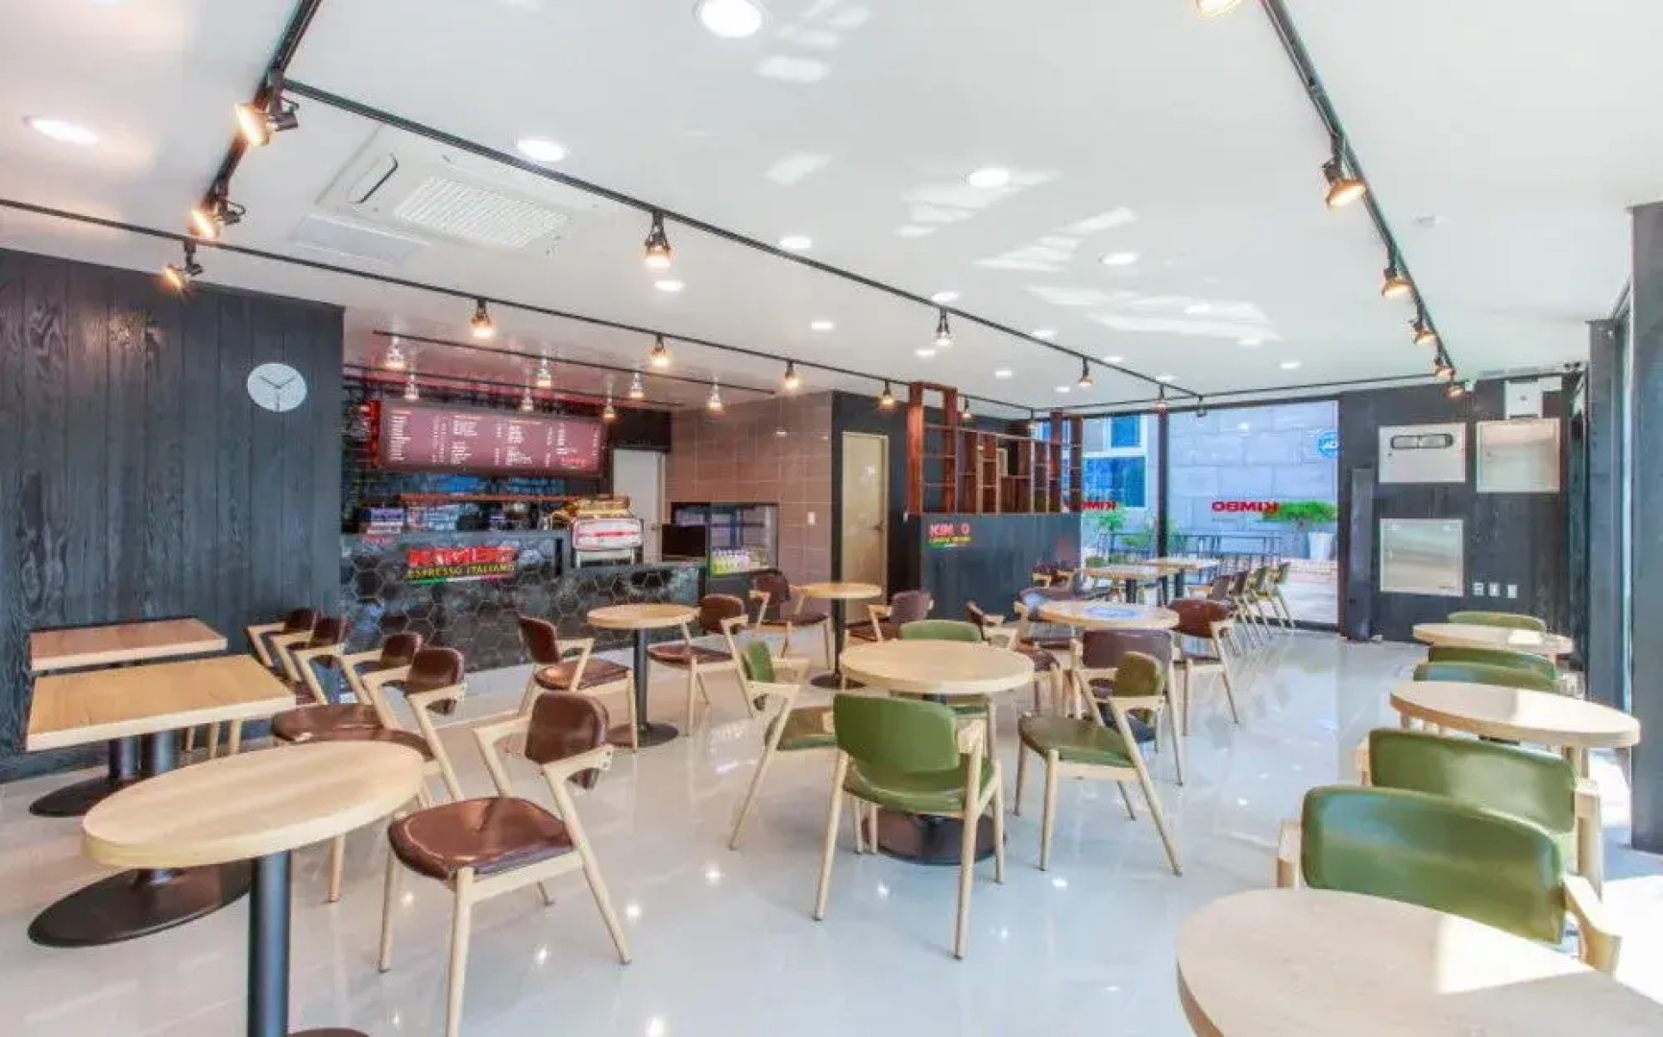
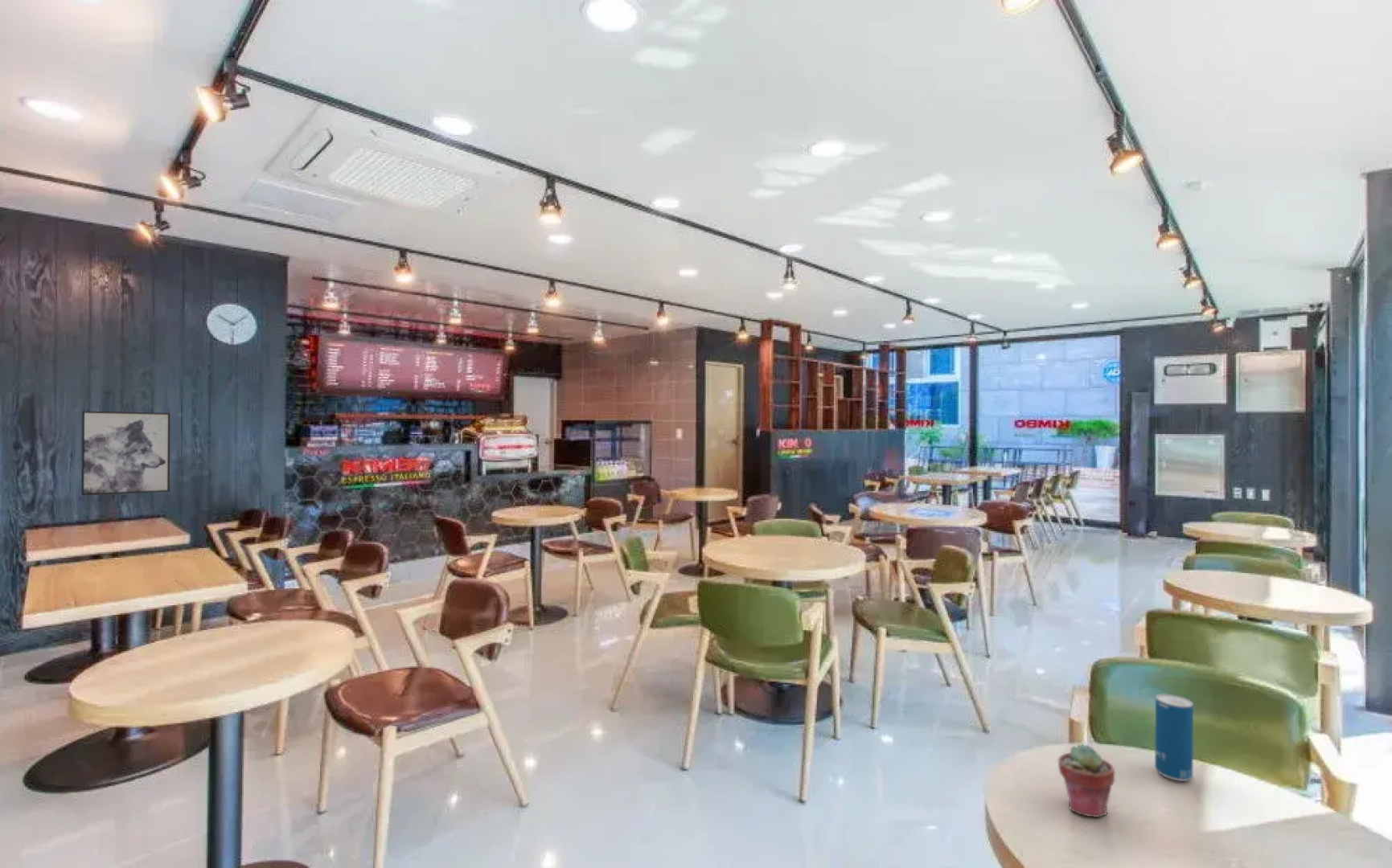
+ beverage can (1173, 737)
+ wall art (127, 452)
+ potted succulent (1086, 776)
